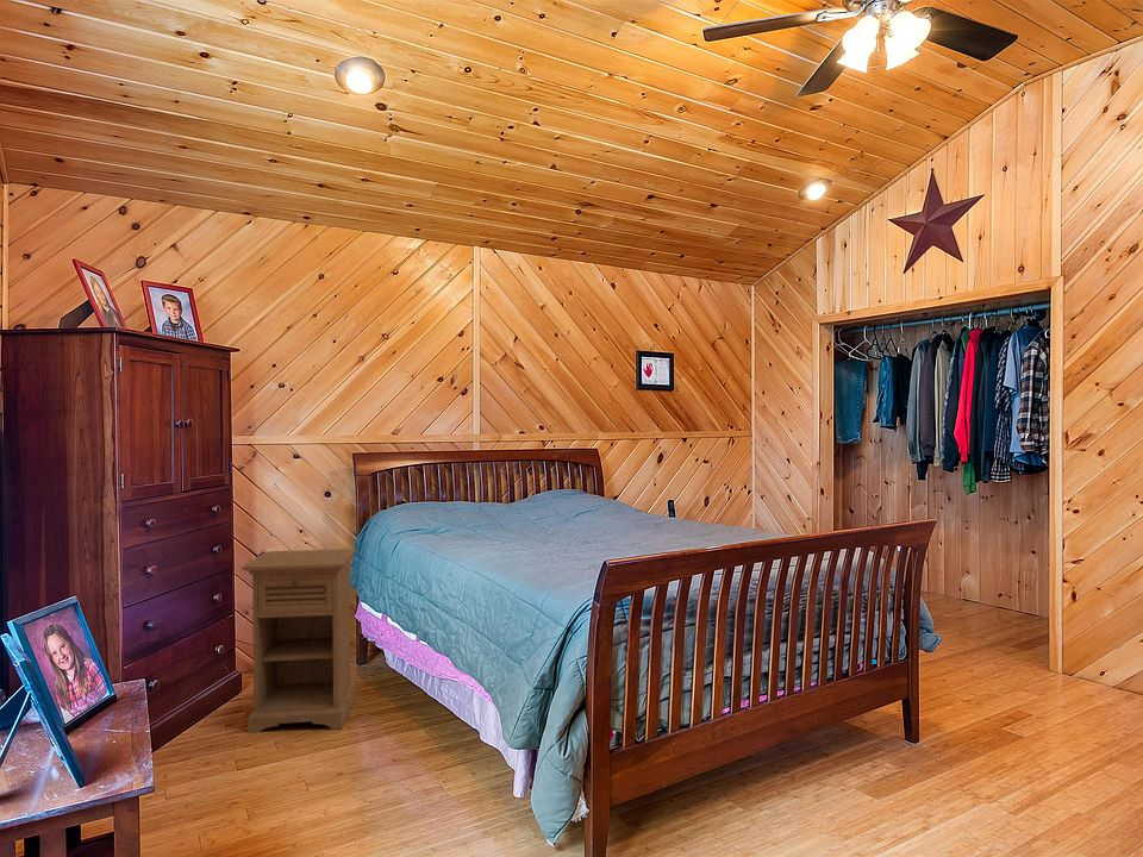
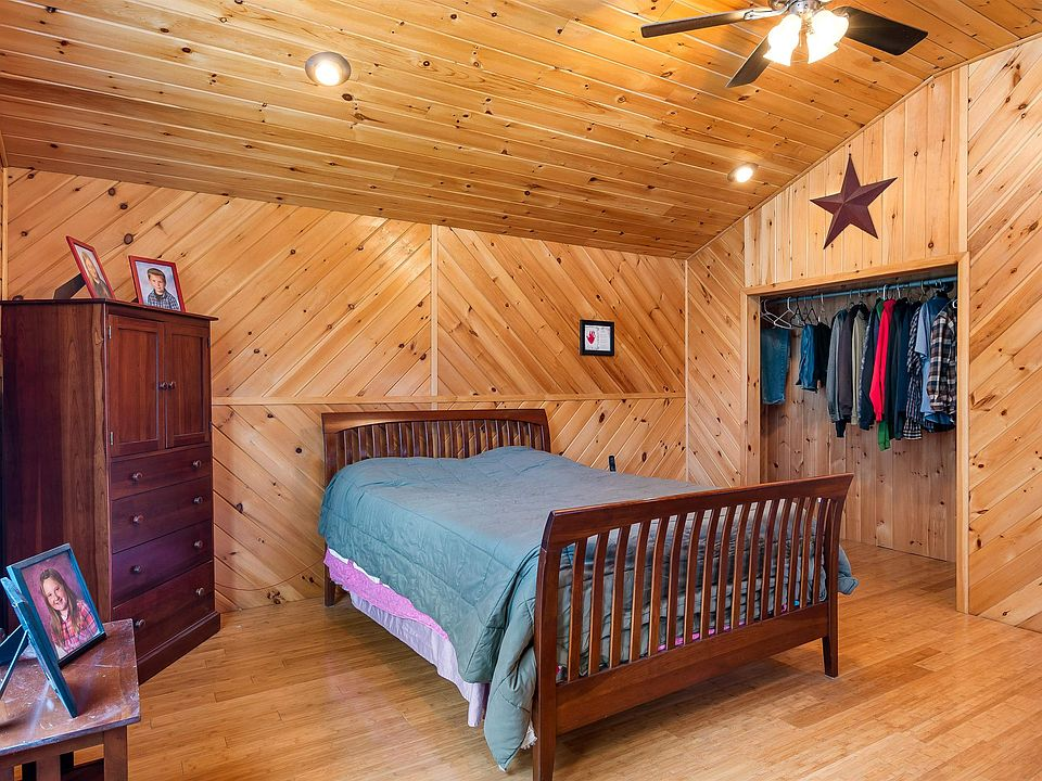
- nightstand (302, 637)
